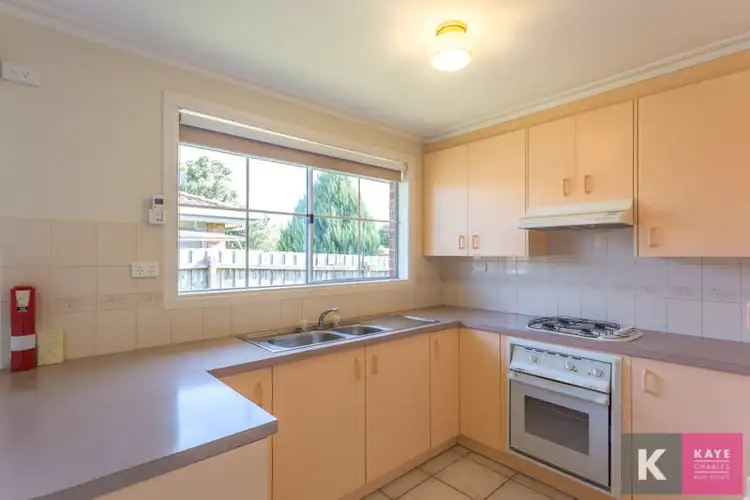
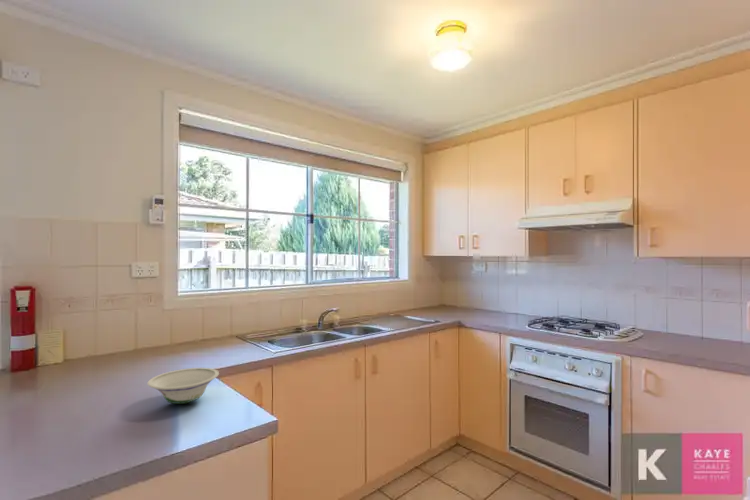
+ bowl (184, 389)
